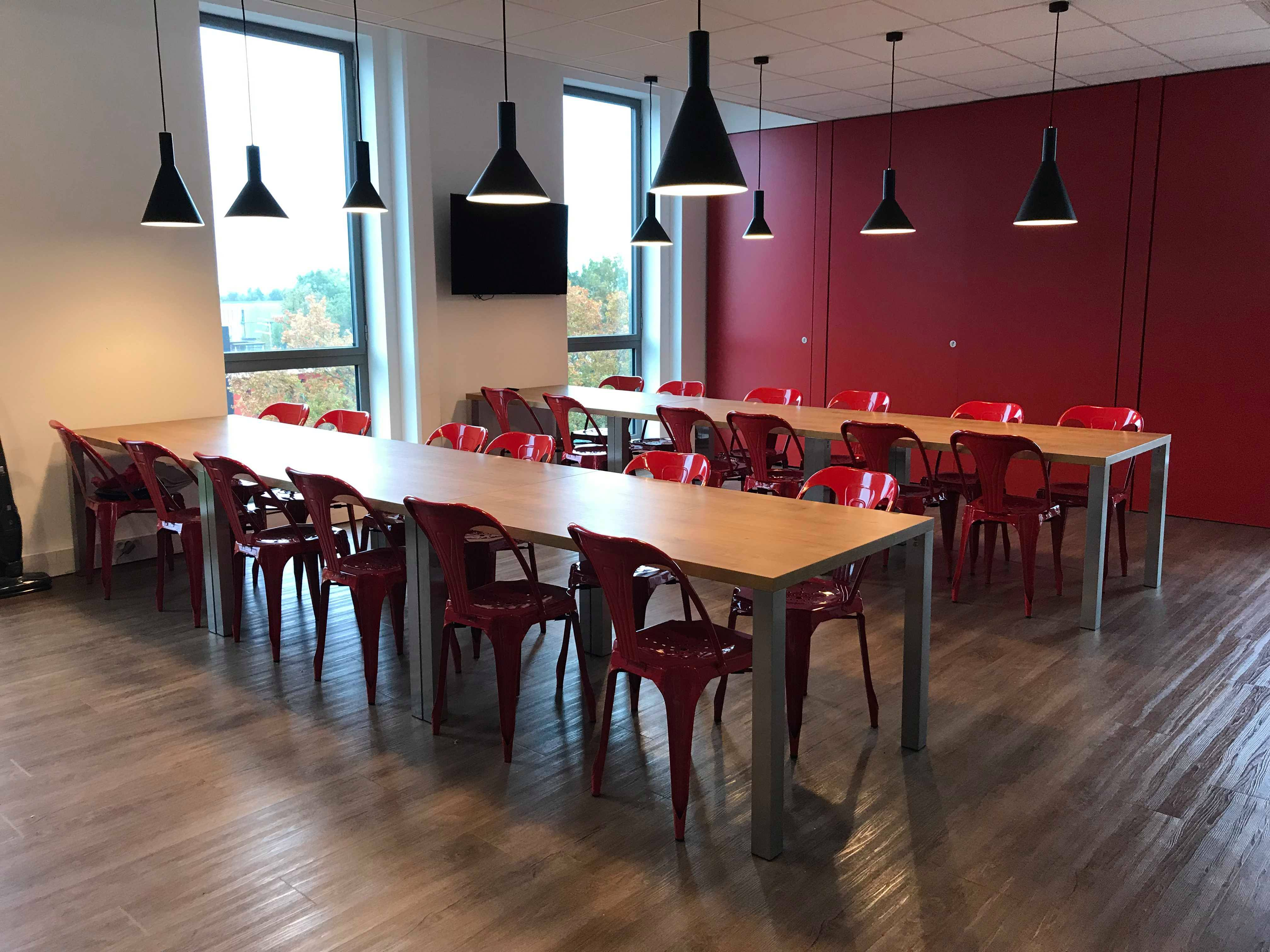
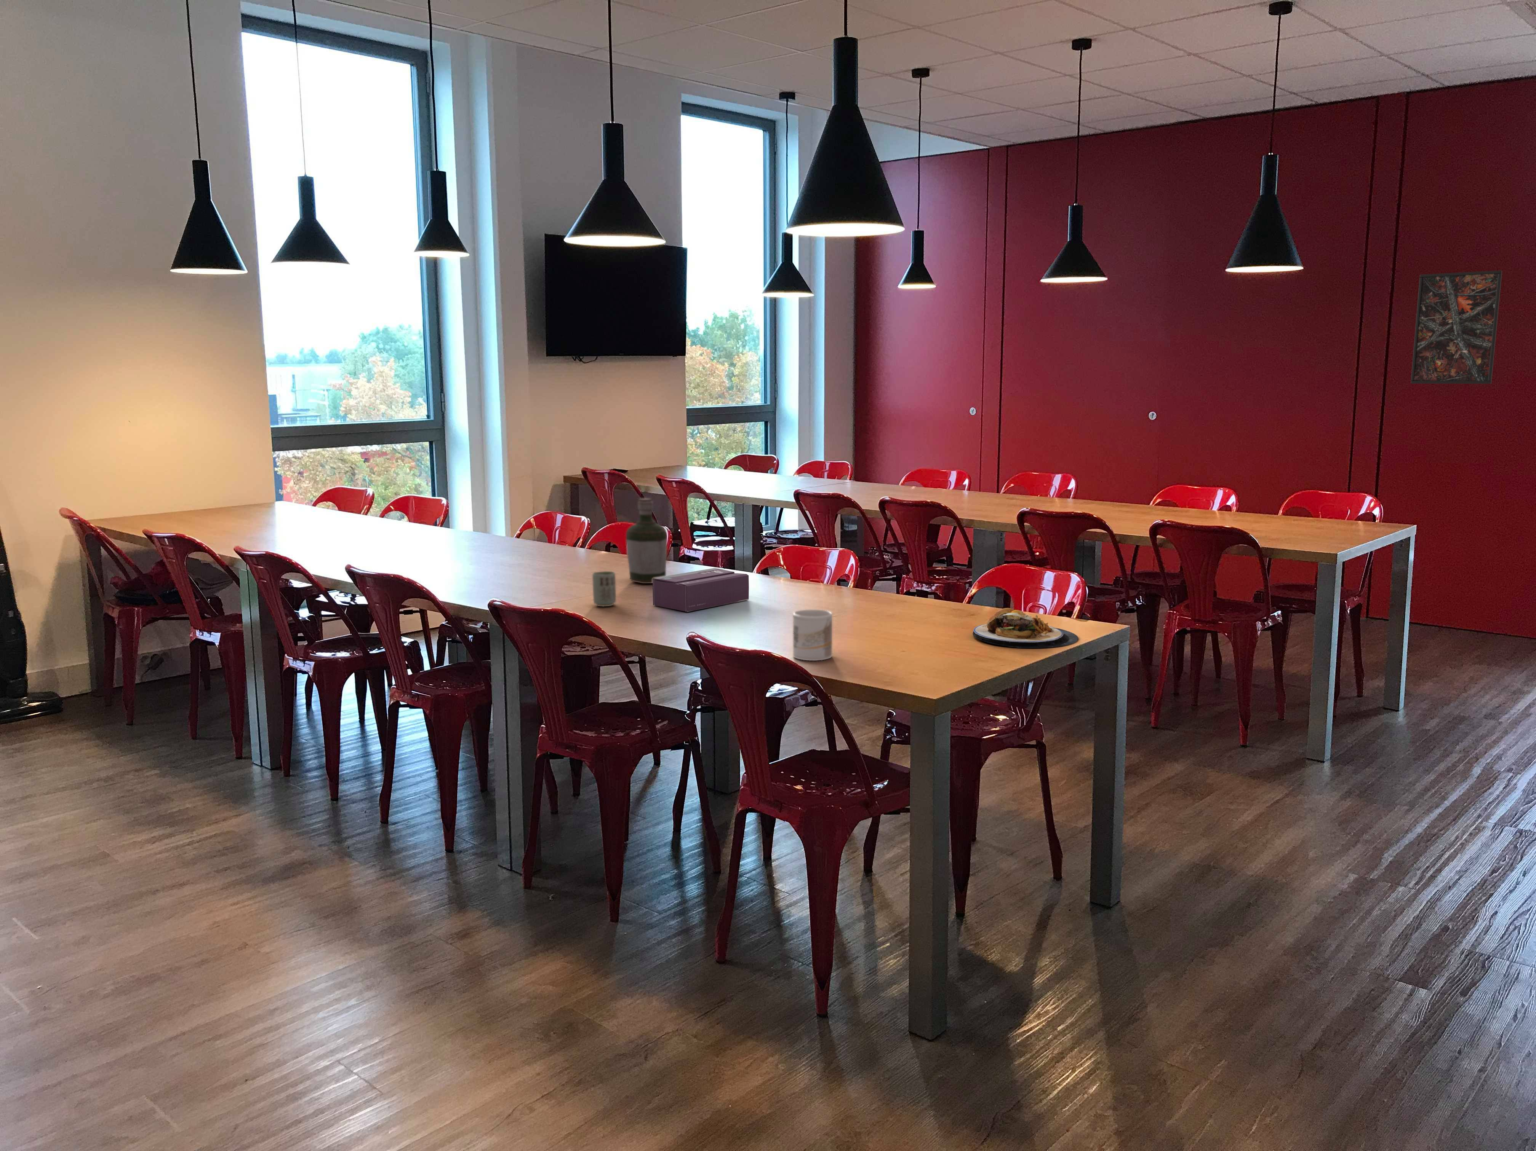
+ plate (1026, 621)
+ tissue box (701, 589)
+ cup (605, 589)
+ mug (813, 634)
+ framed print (1455, 329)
+ bottle (647, 540)
